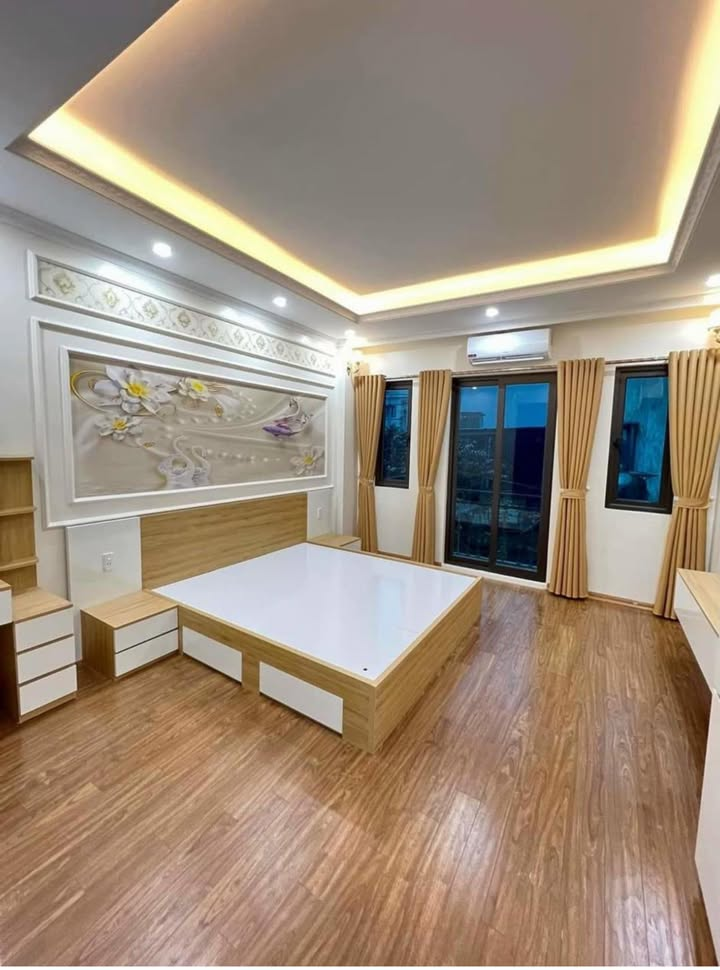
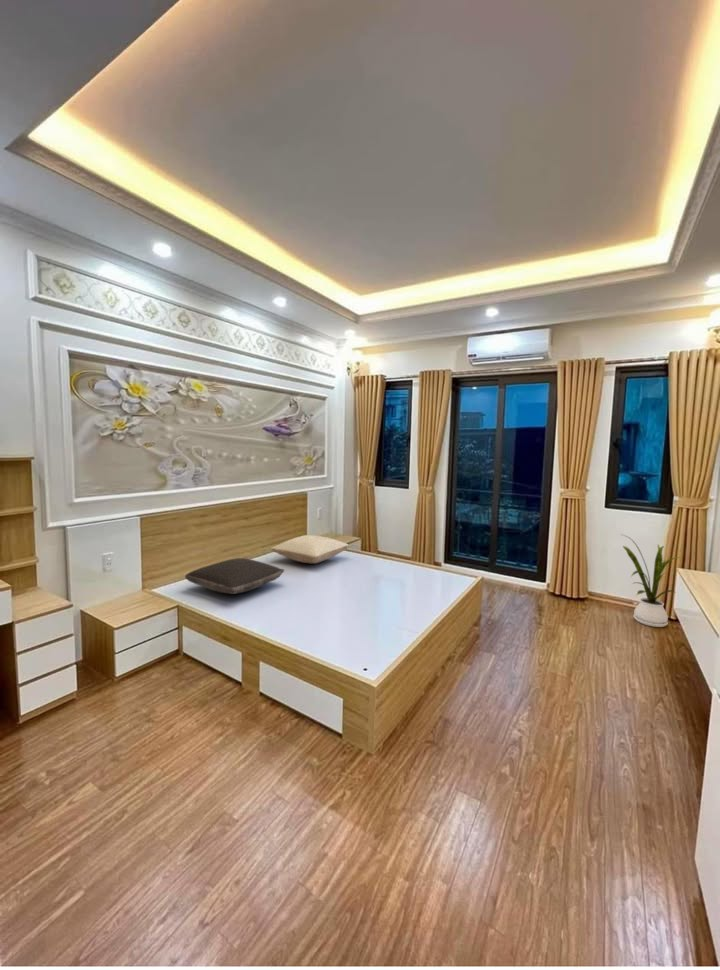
+ pillow (310, 549)
+ pillow (235, 575)
+ house plant (649, 579)
